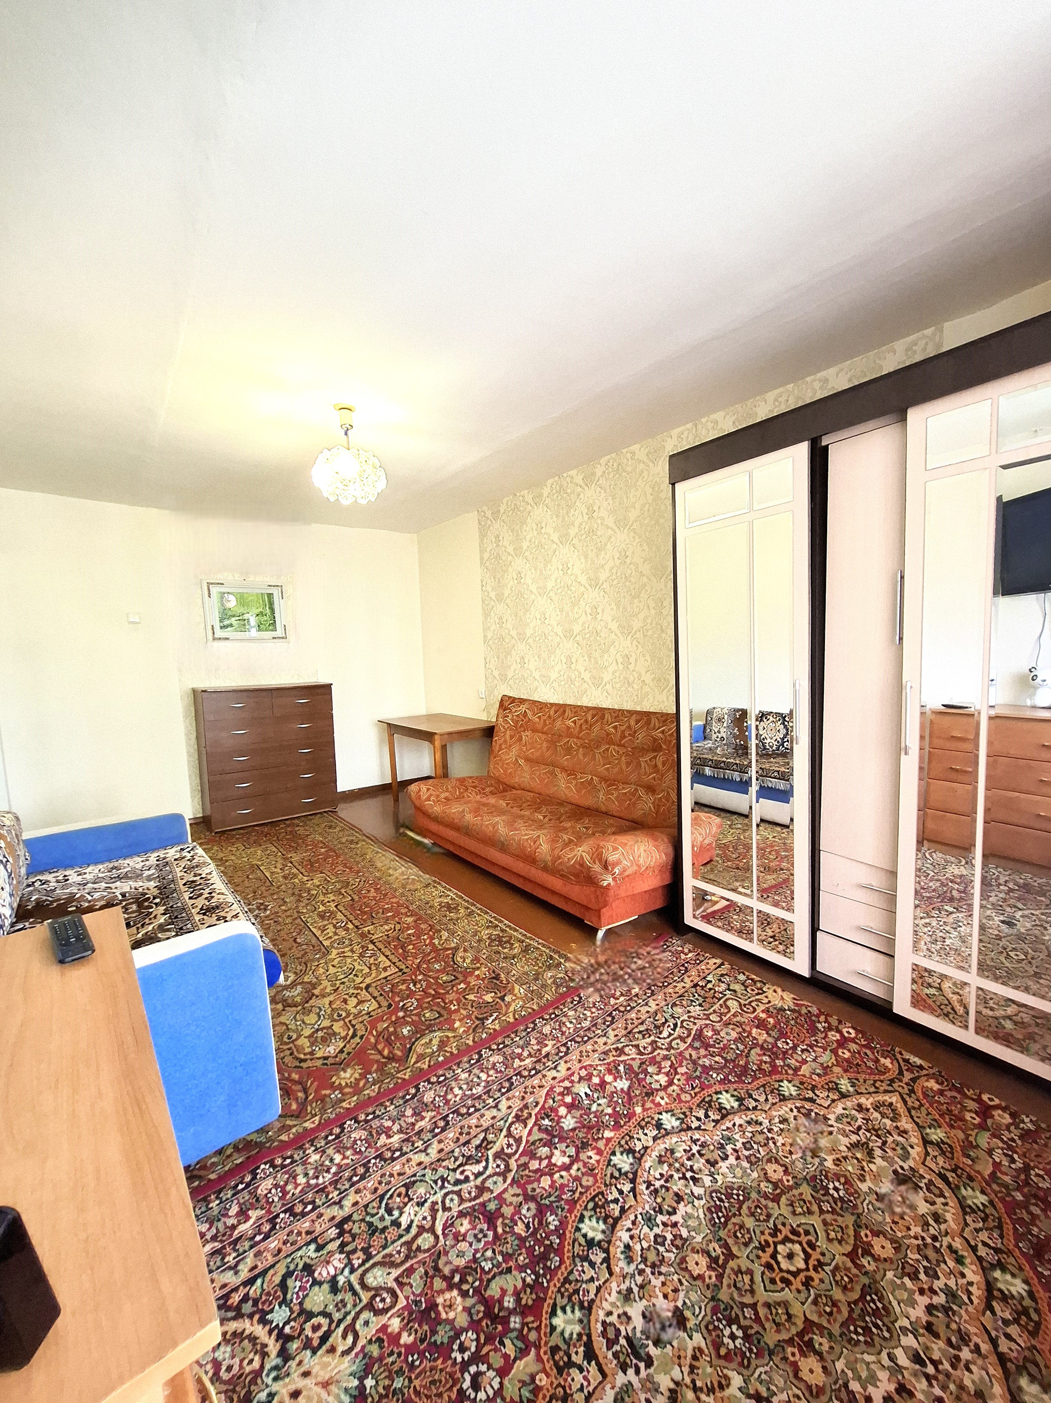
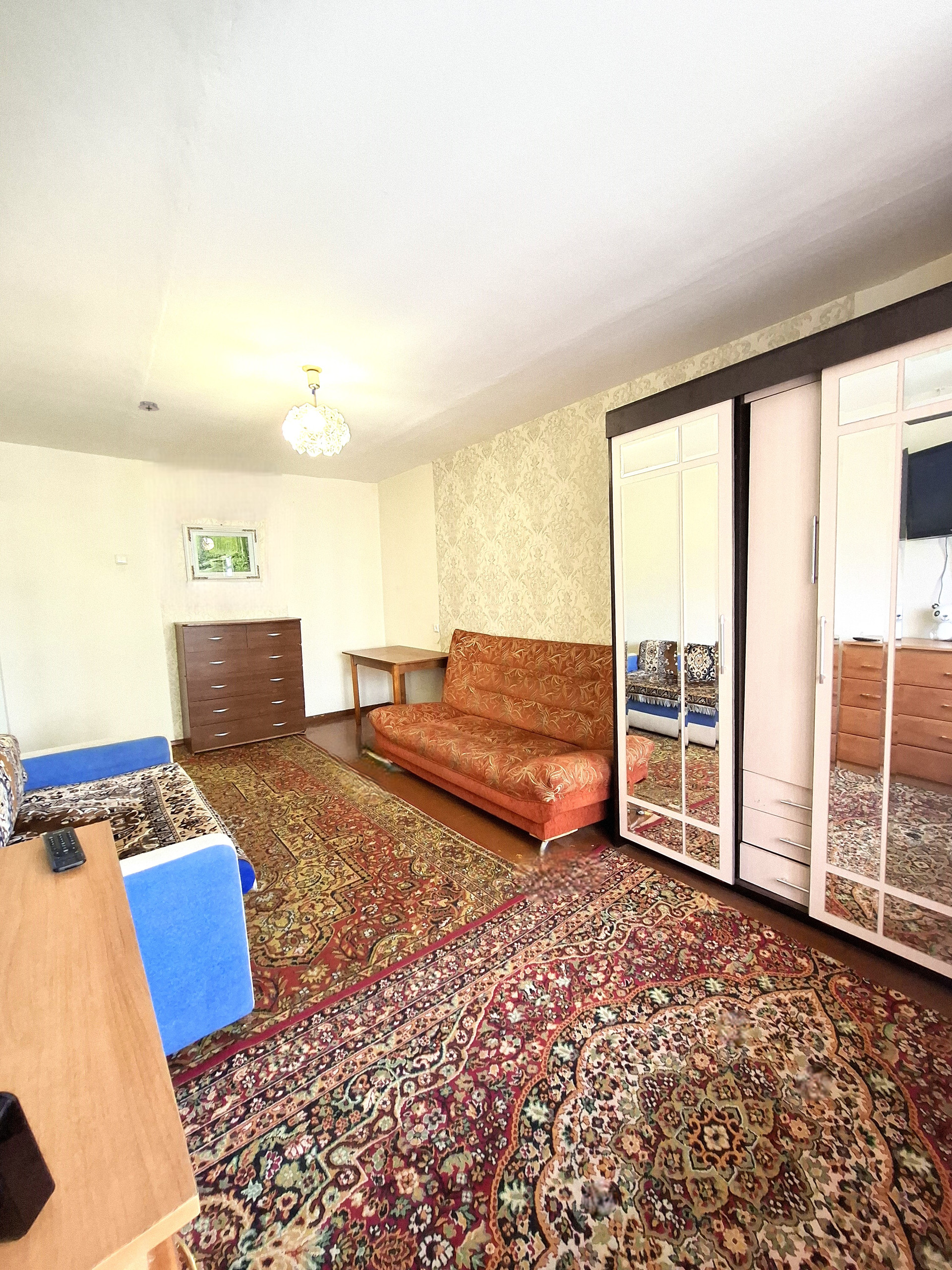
+ smoke detector (148, 406)
